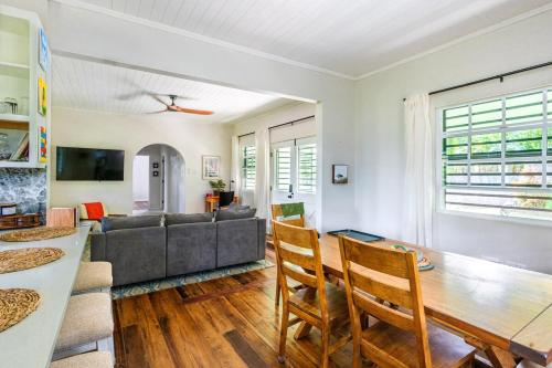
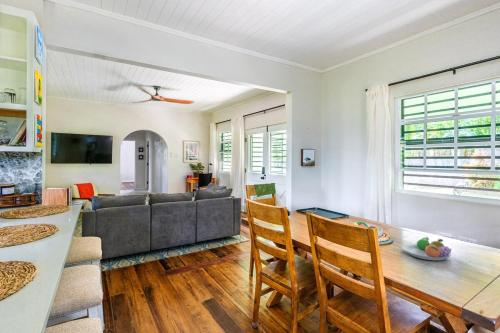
+ fruit bowl (426, 246)
